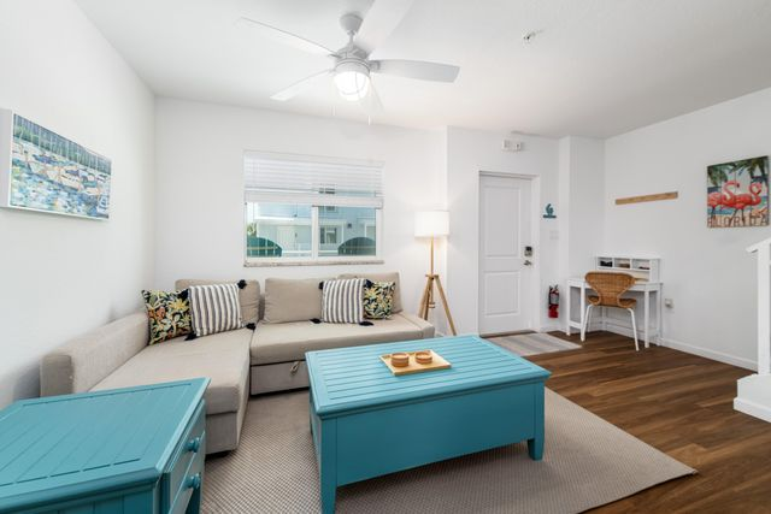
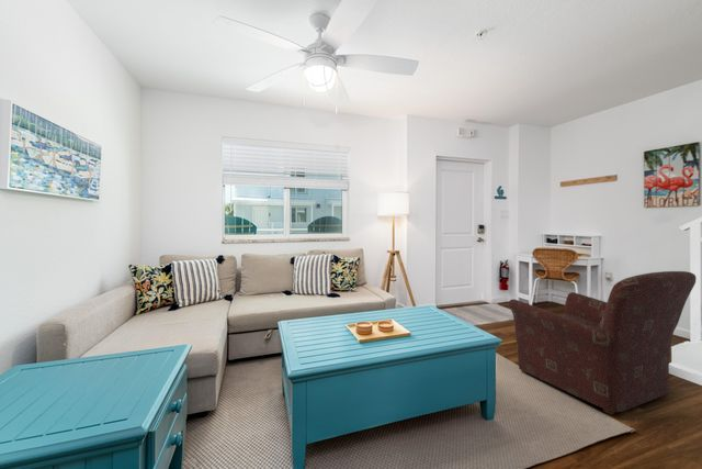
+ armchair (597, 325)
